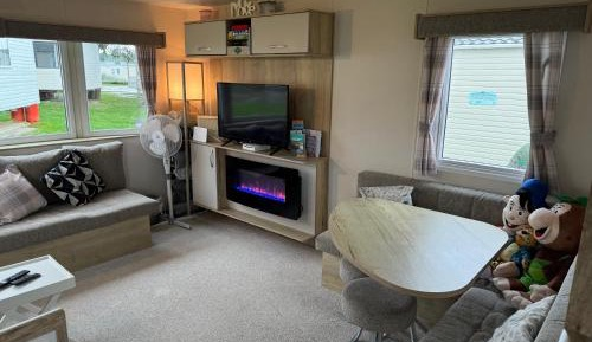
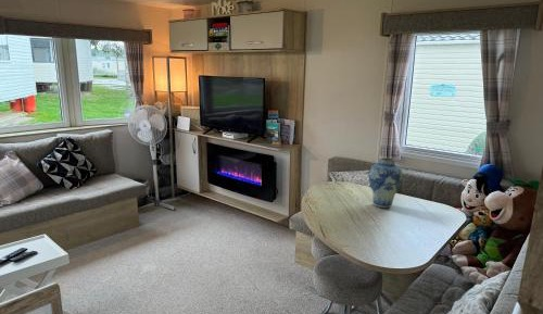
+ vase (384, 183)
